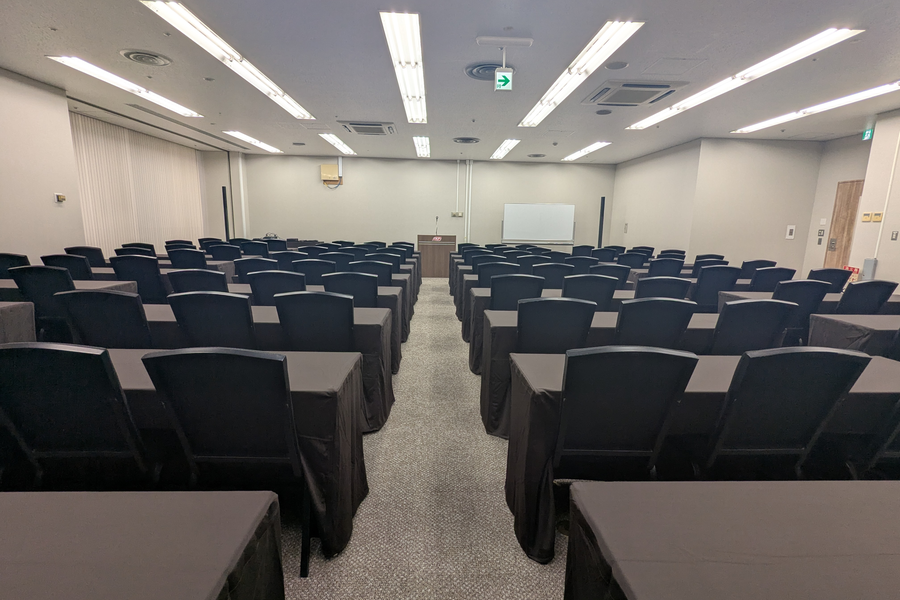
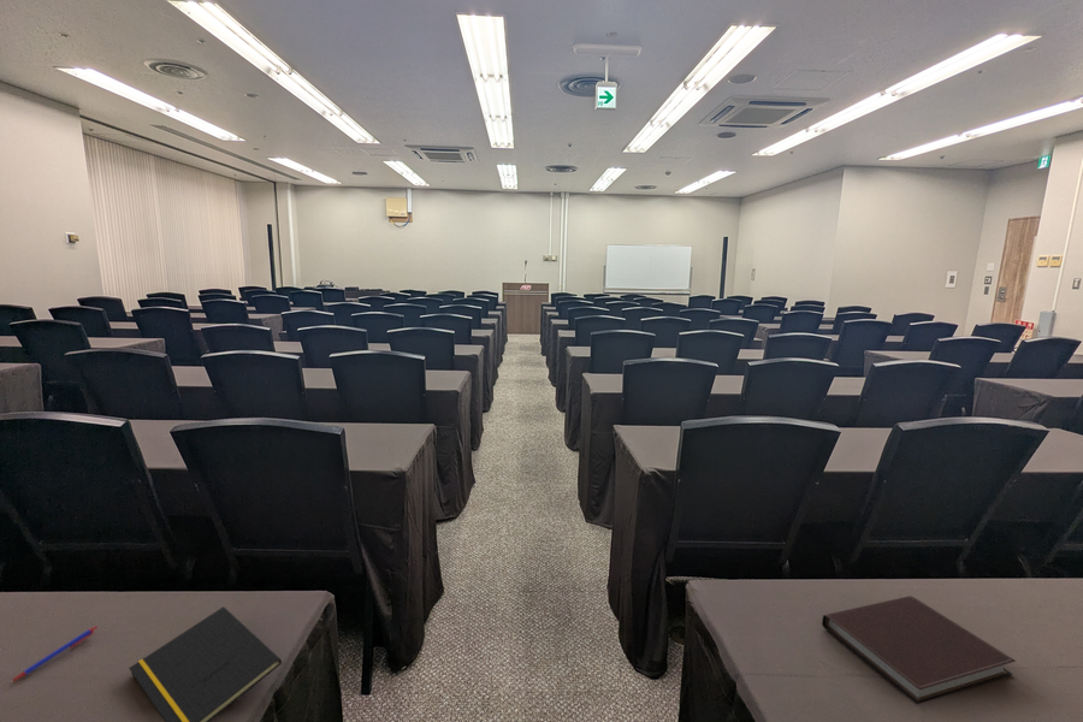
+ pen (55, 652)
+ notebook (912, 641)
+ notepad (205, 665)
